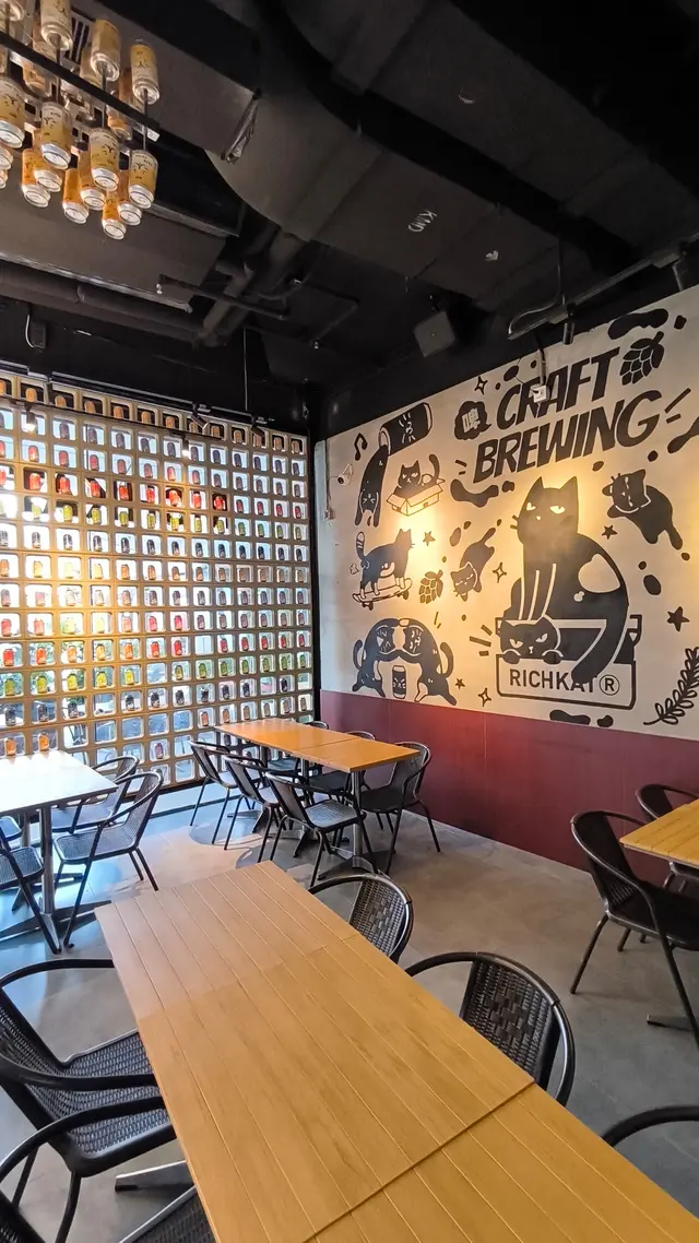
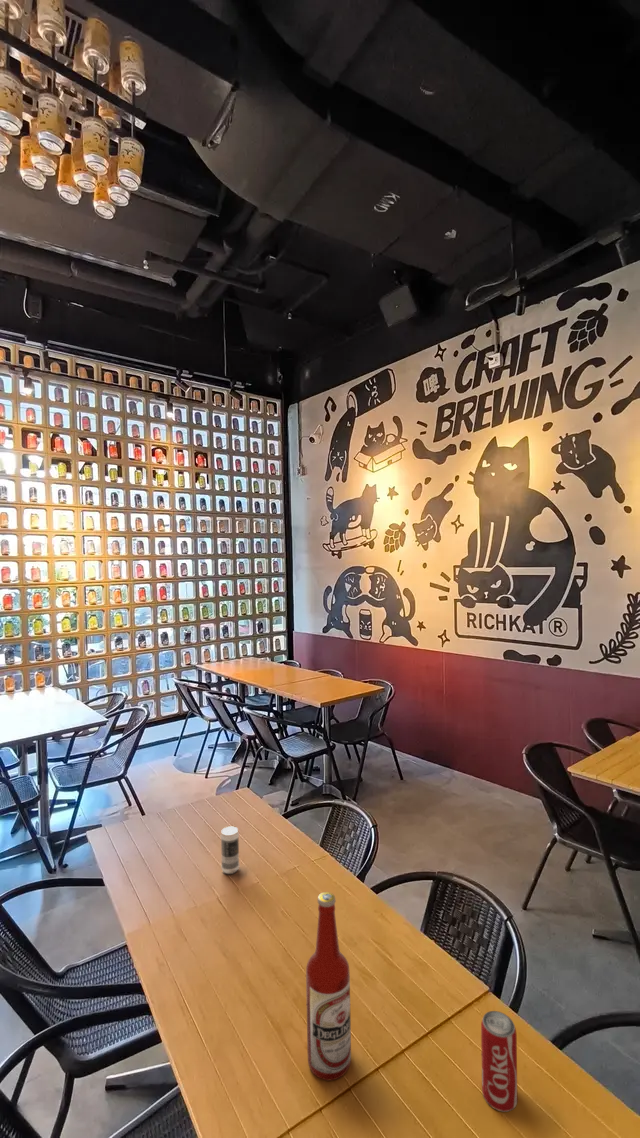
+ beer can (230, 850)
+ beverage can (499, 1058)
+ alcohol (328, 979)
